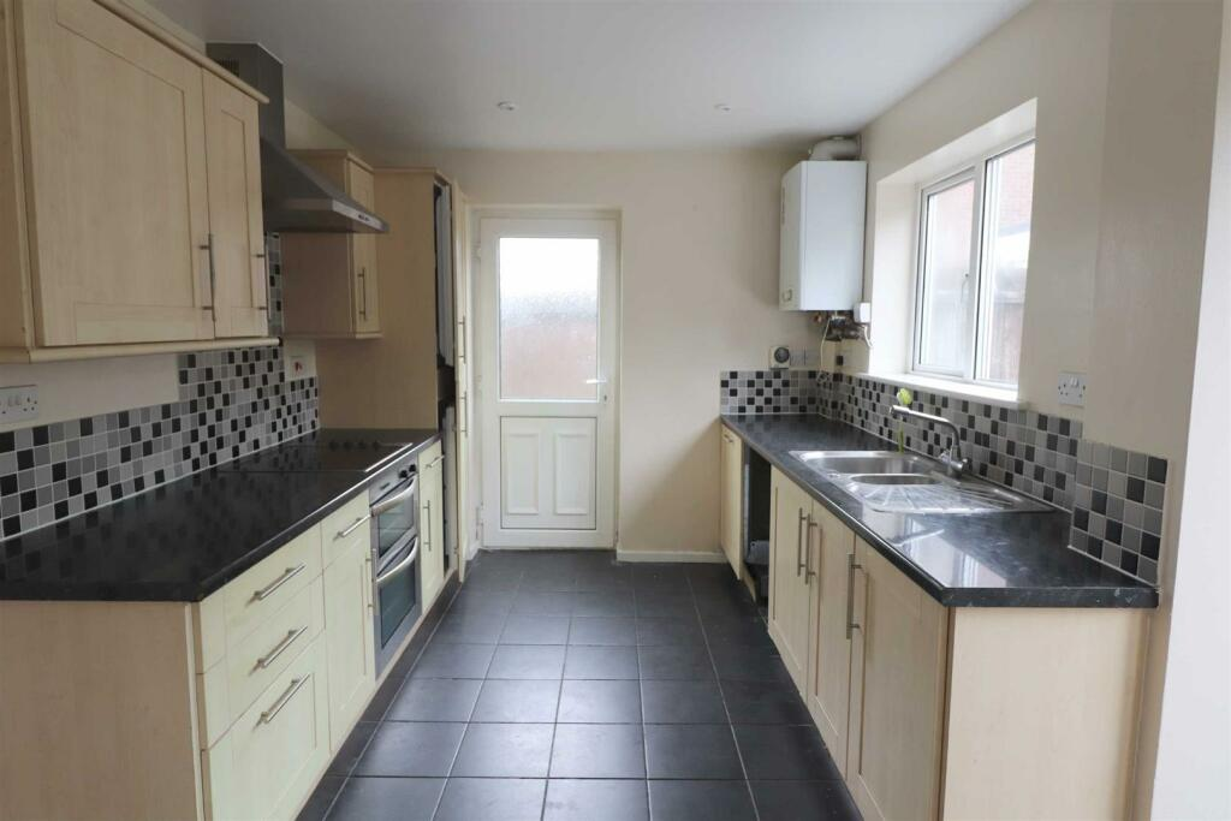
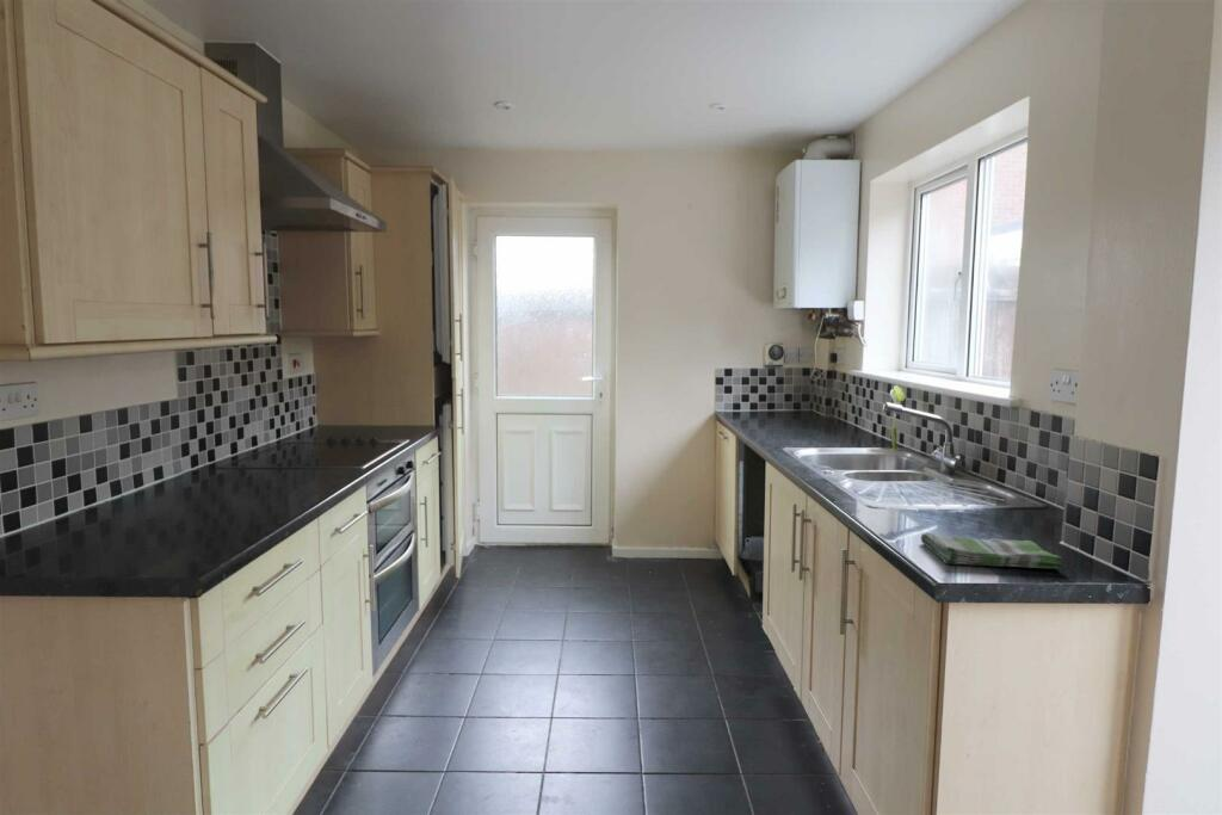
+ dish towel (988, 548)
